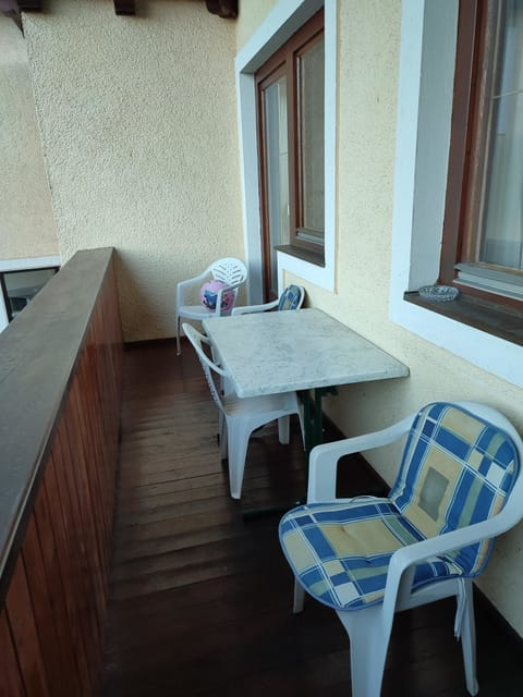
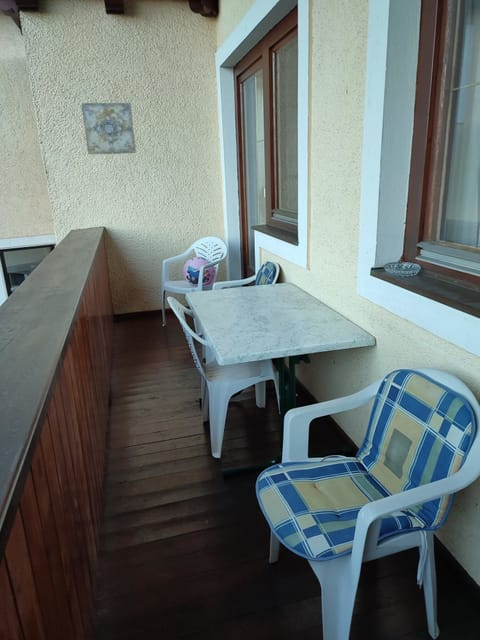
+ wall art (109, 128)
